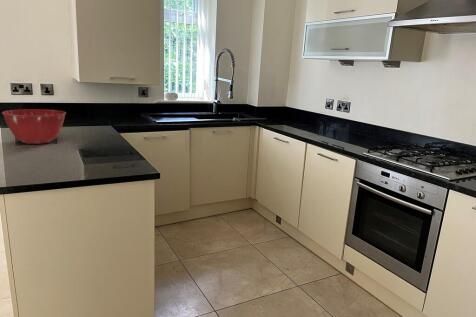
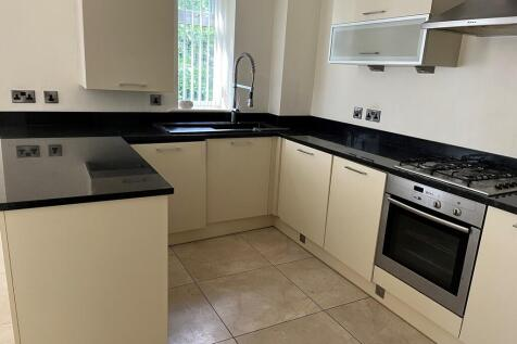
- mixing bowl (36, 126)
